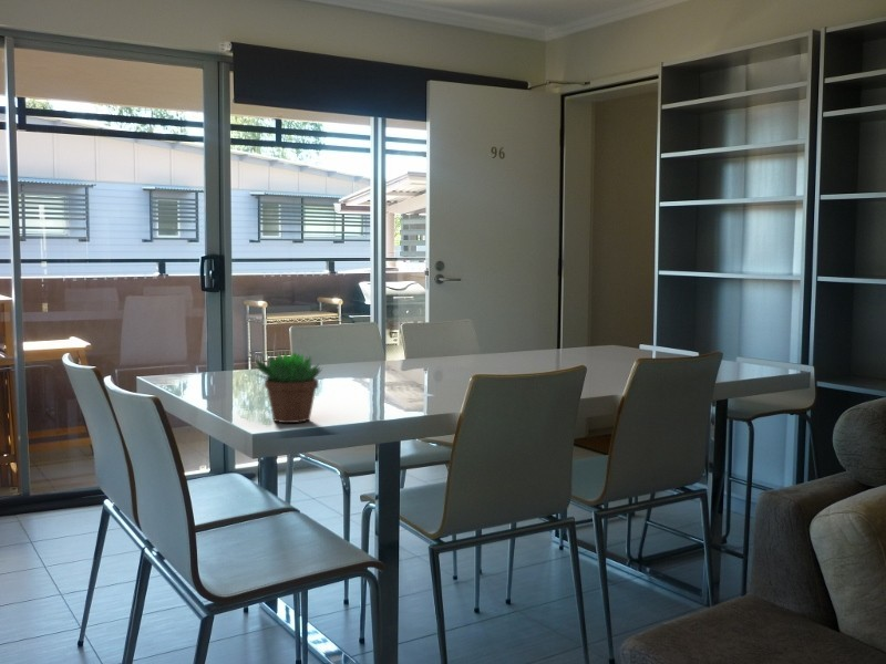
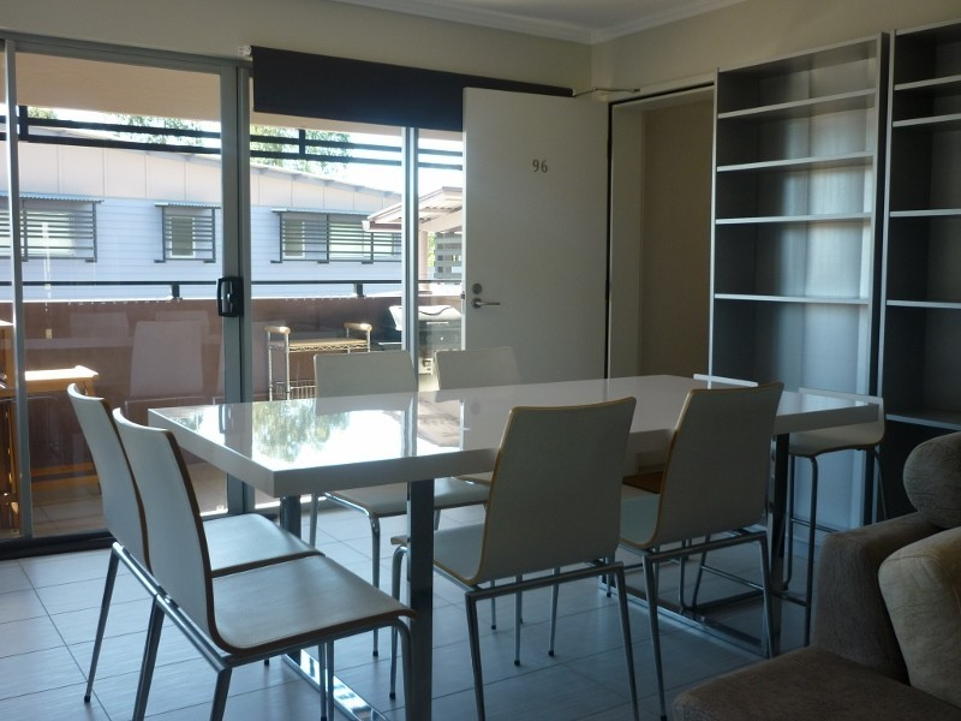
- succulent plant (288, 385)
